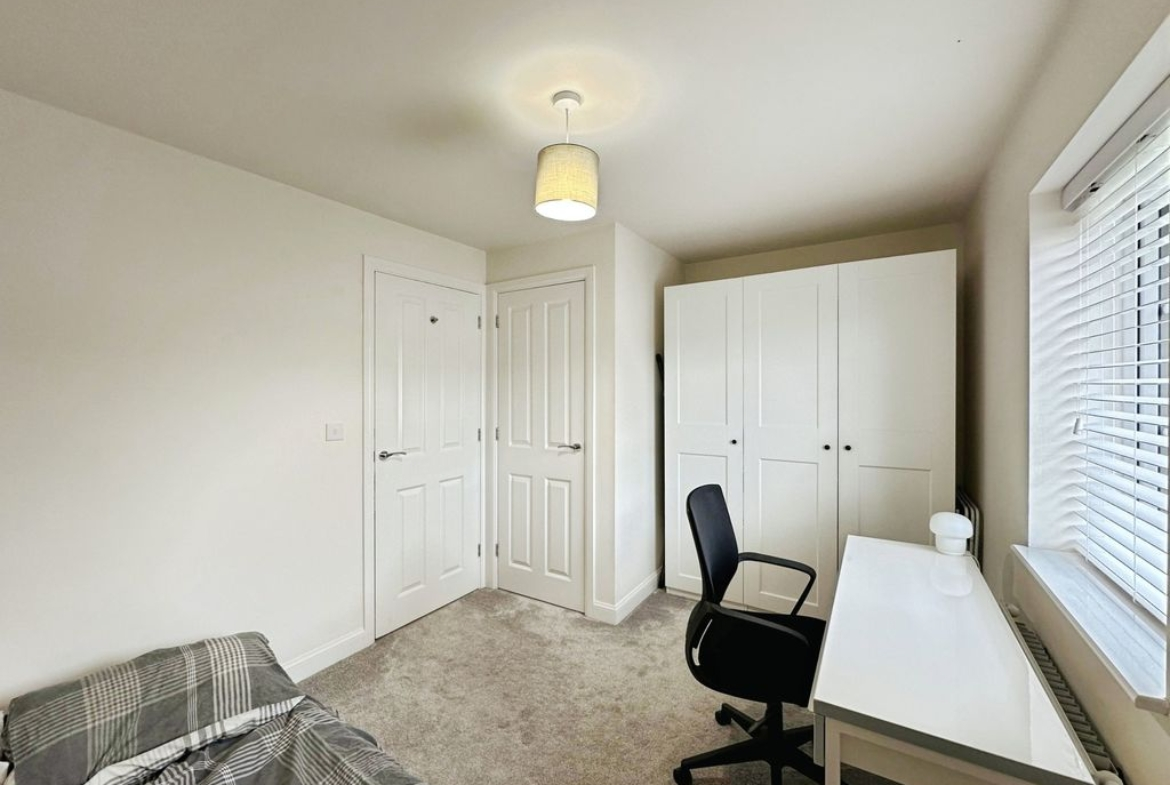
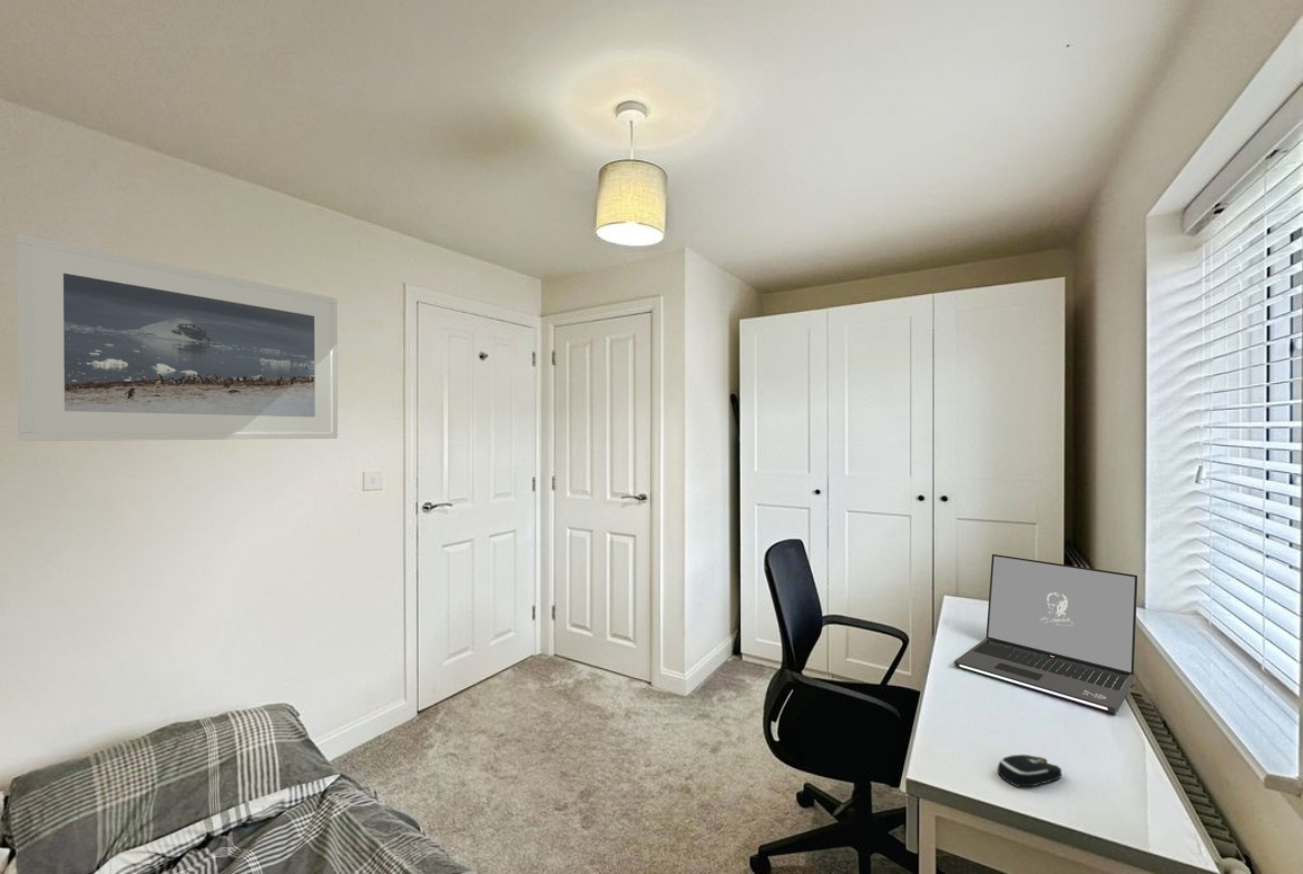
+ computer mouse (1028, 767)
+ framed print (207, 356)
+ laptop (1044, 621)
